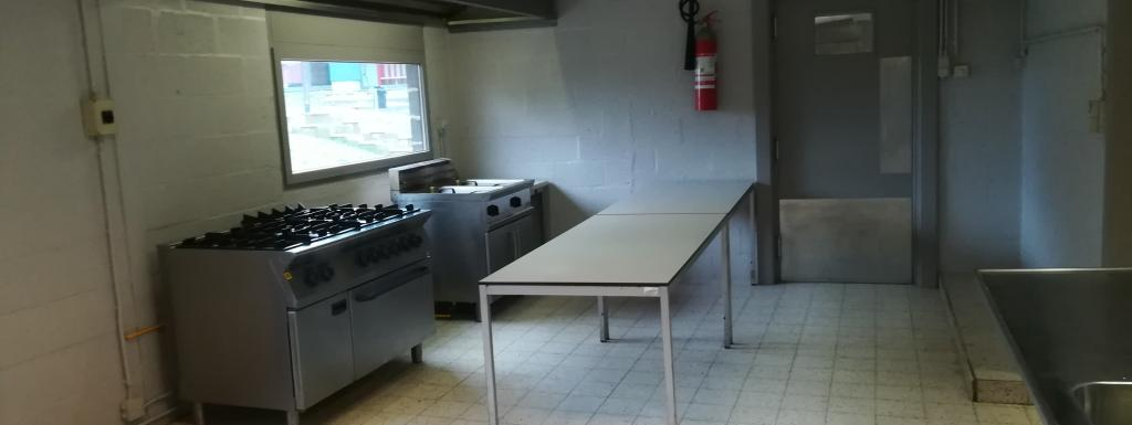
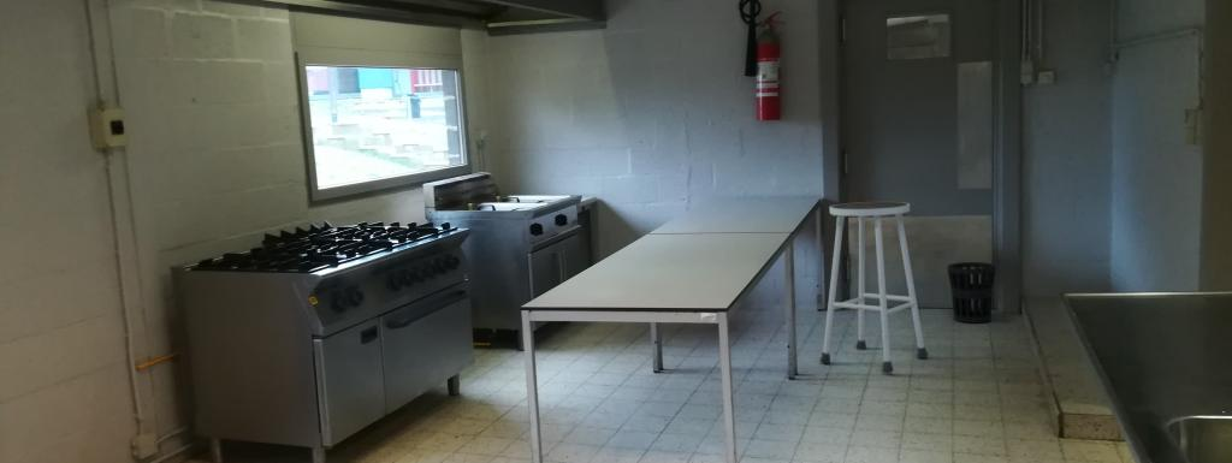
+ stool (878, 283)
+ wastebasket (971, 292)
